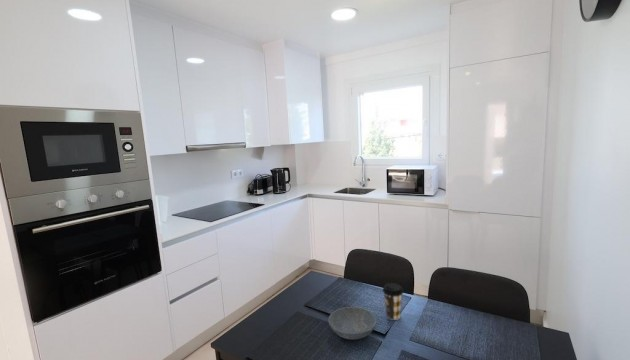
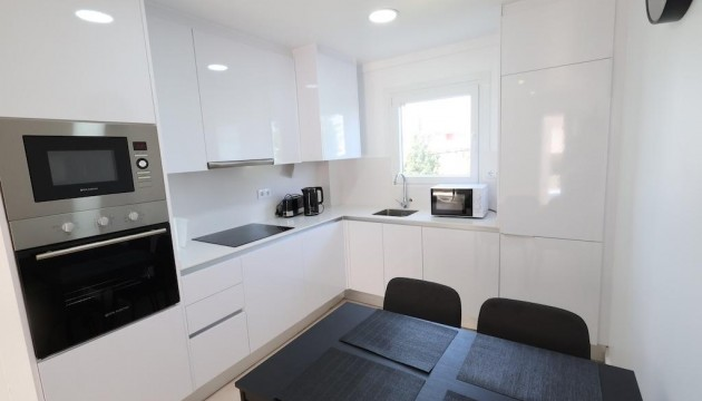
- bowl (352, 325)
- coffee cup (393, 301)
